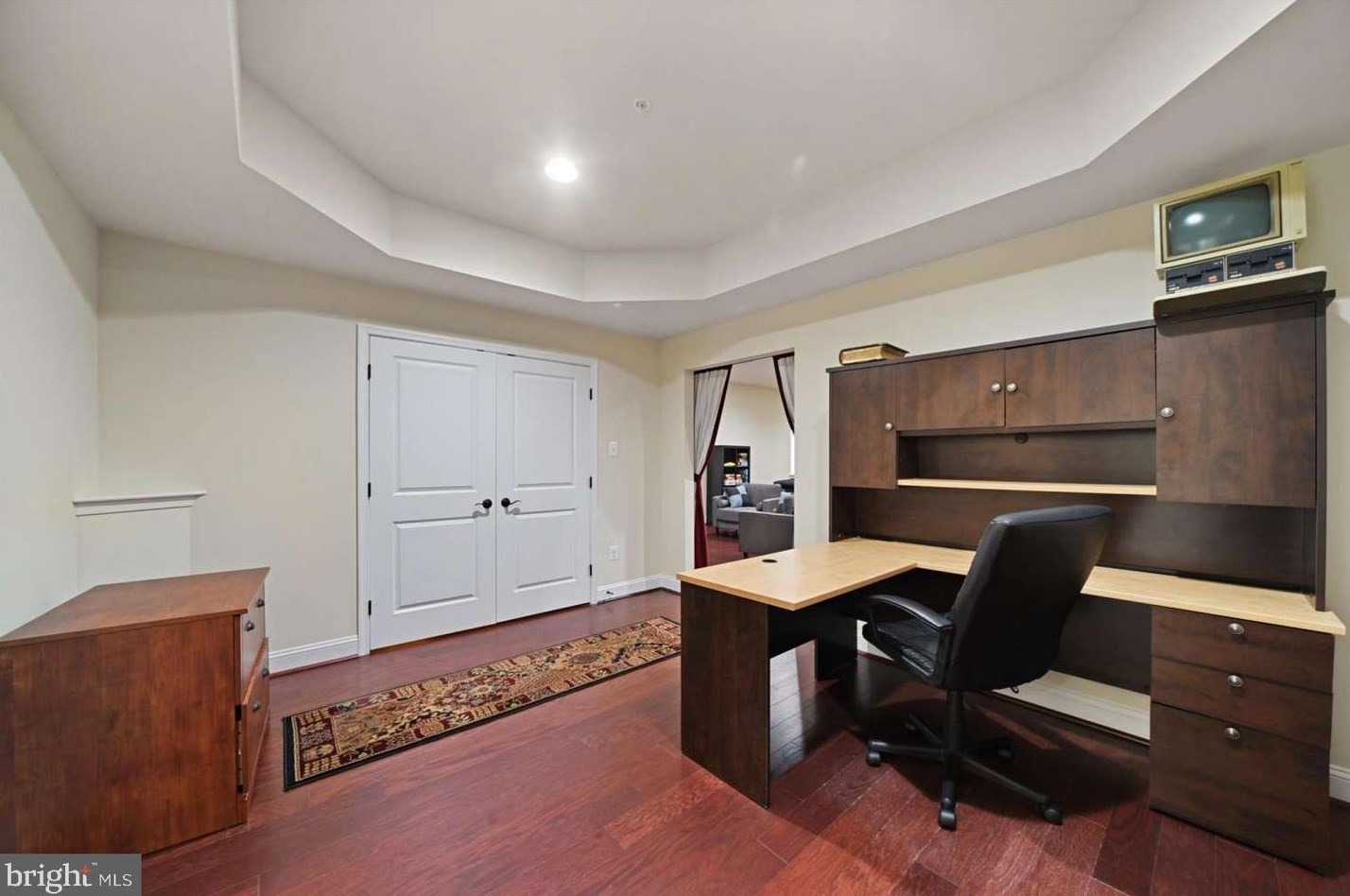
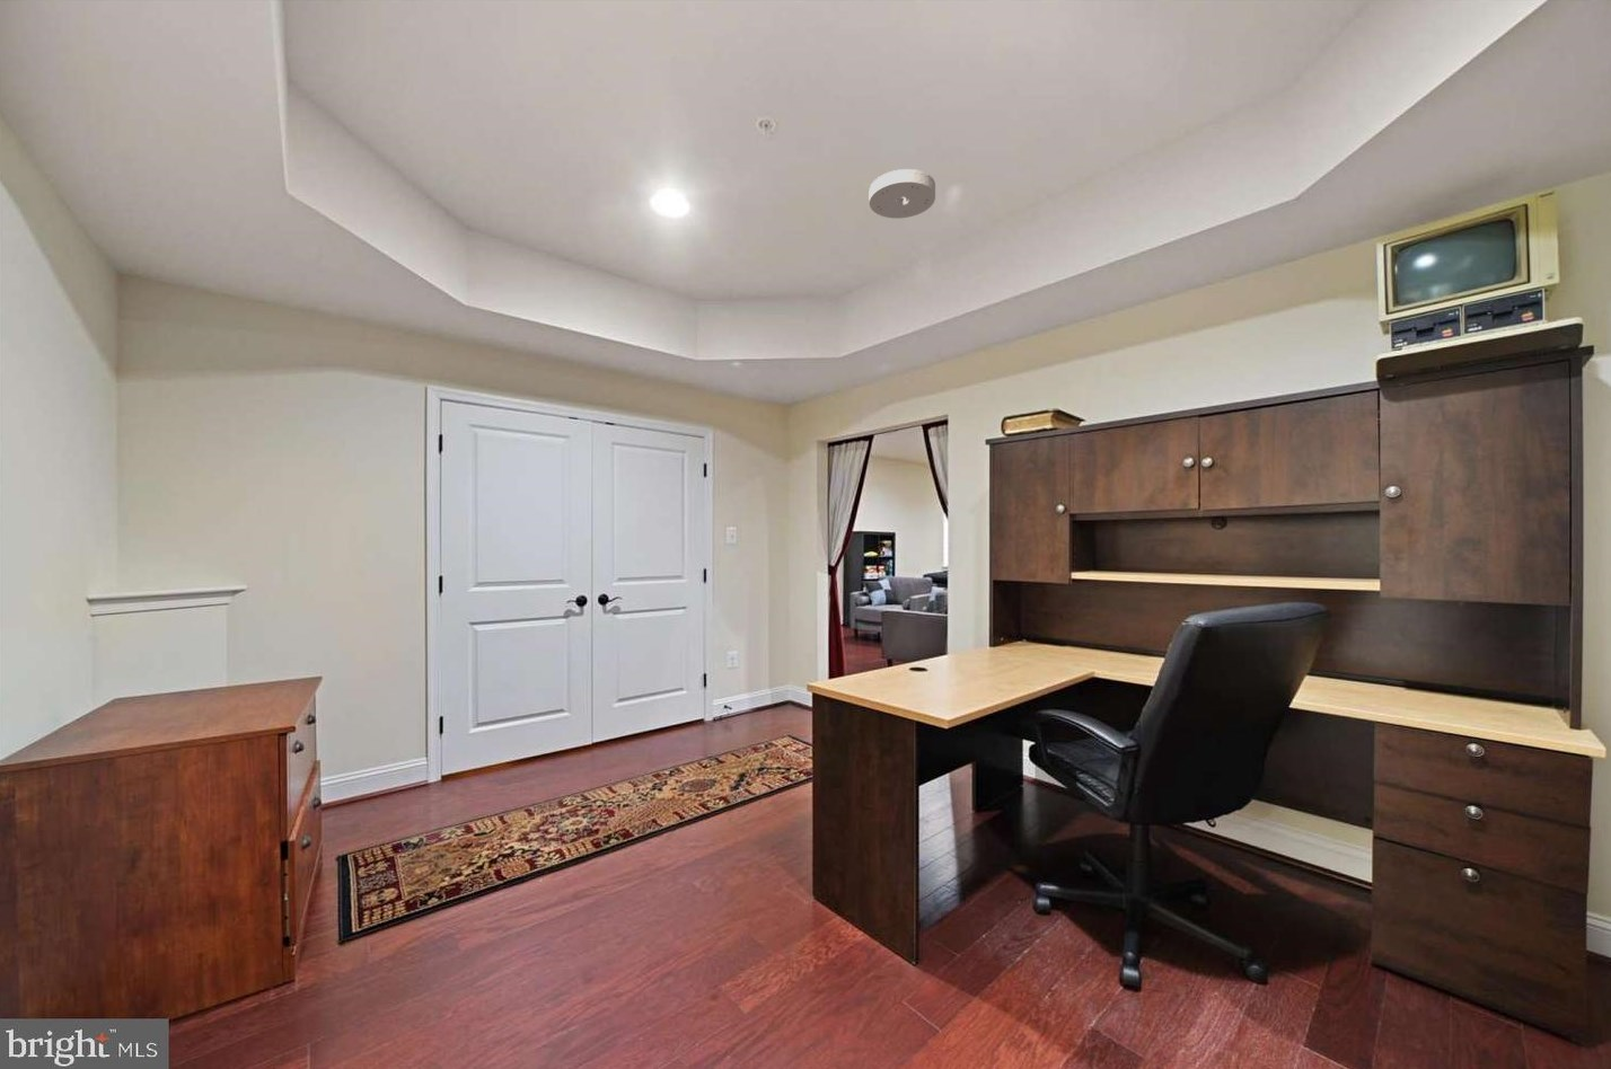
+ smoke detector (901, 196)
